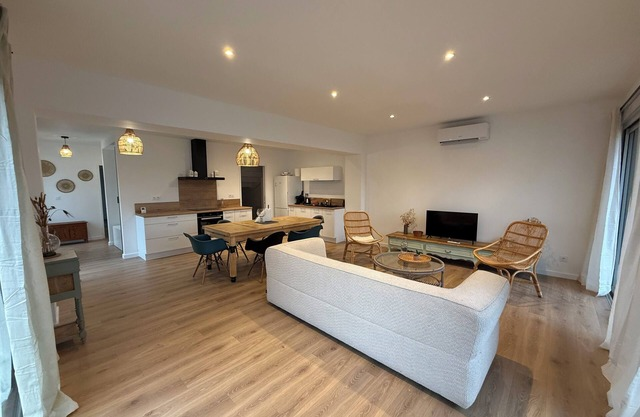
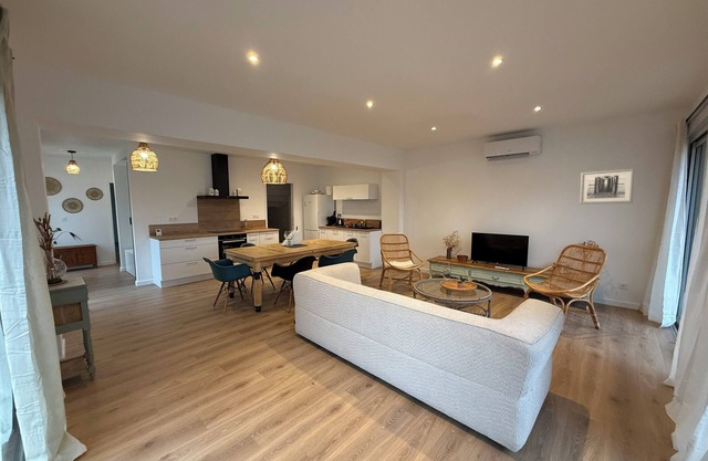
+ wall art (605, 187)
